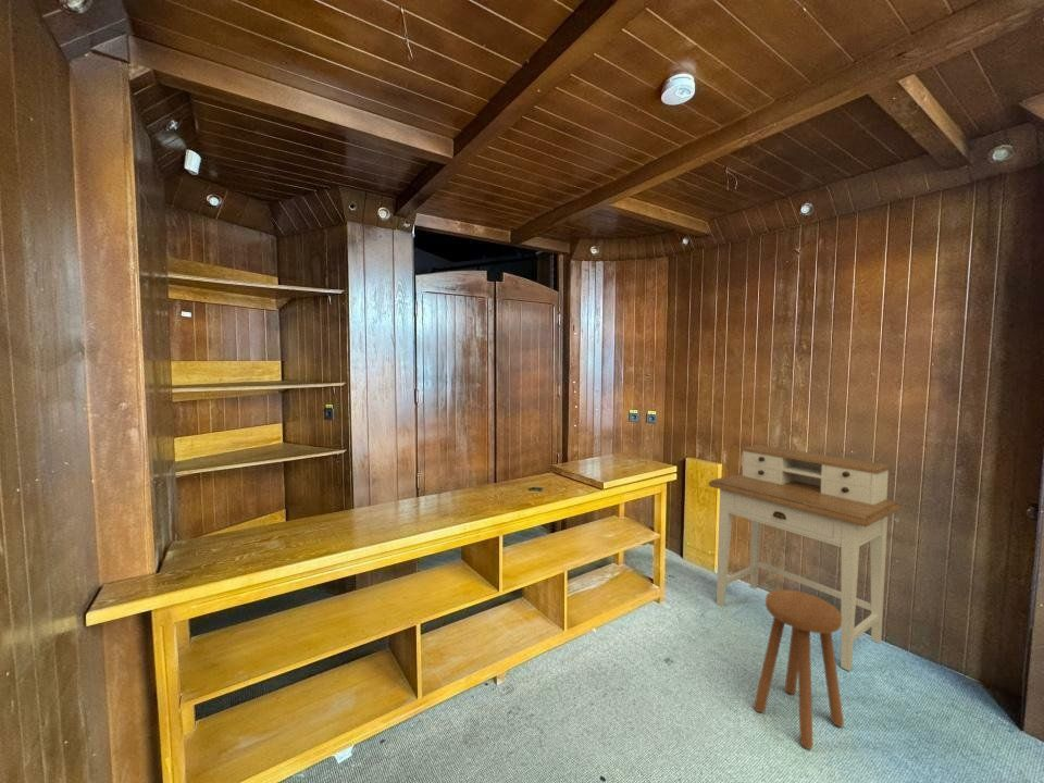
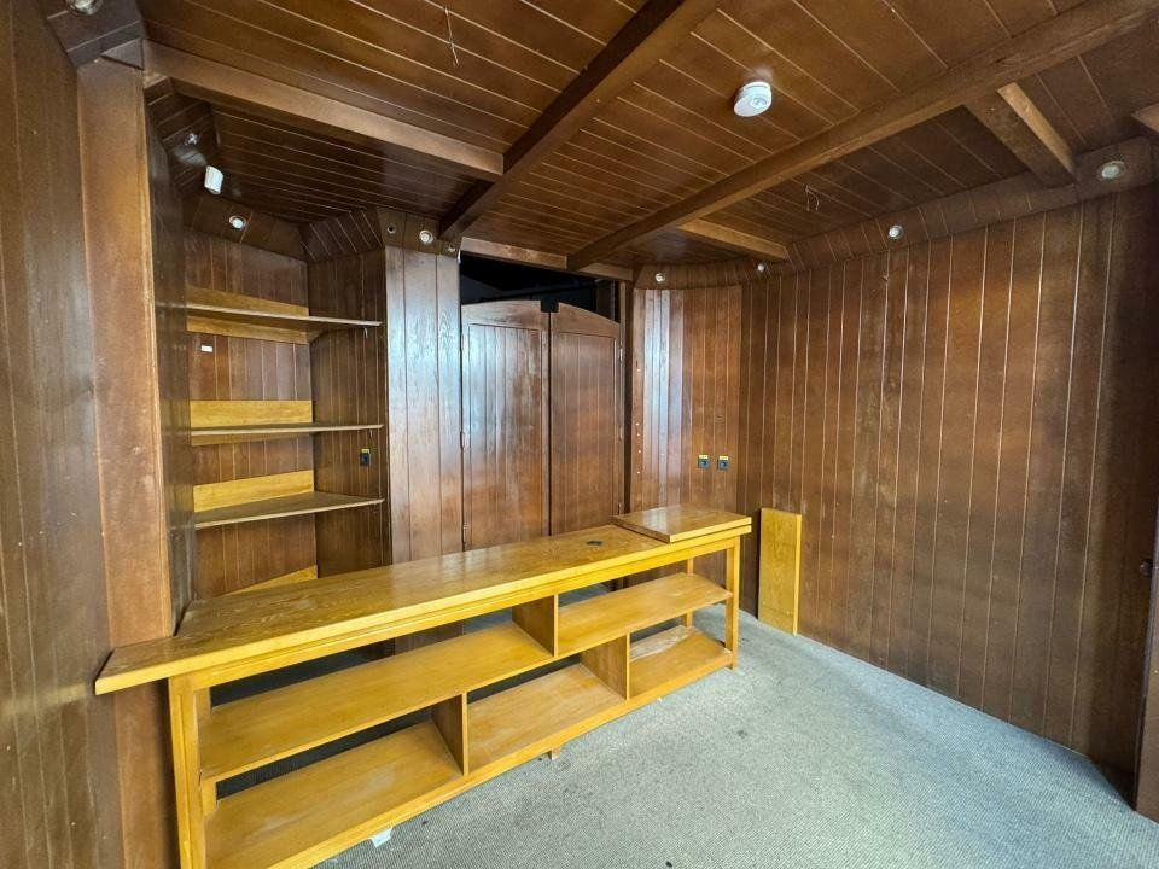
- desk (795, 533)
- stool (799, 661)
